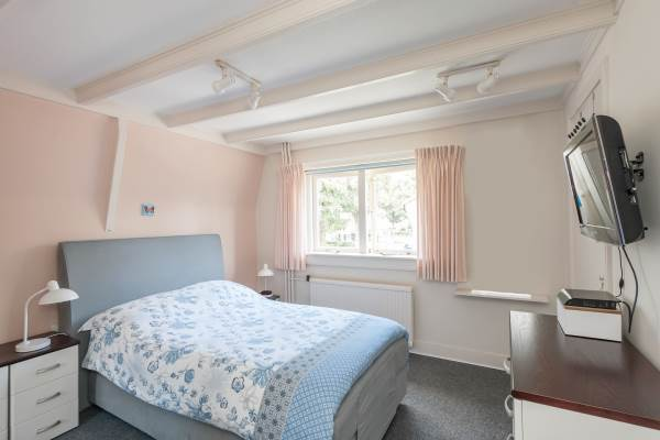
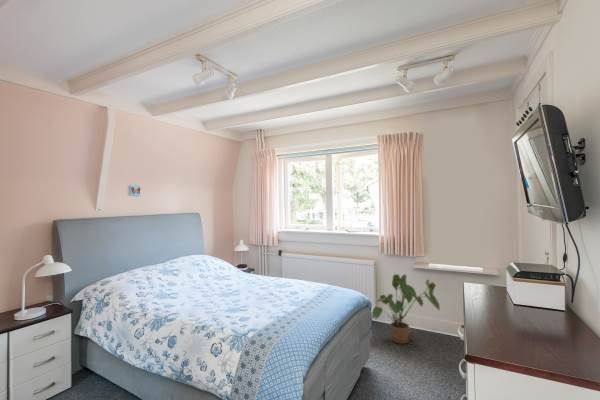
+ house plant (404, 307)
